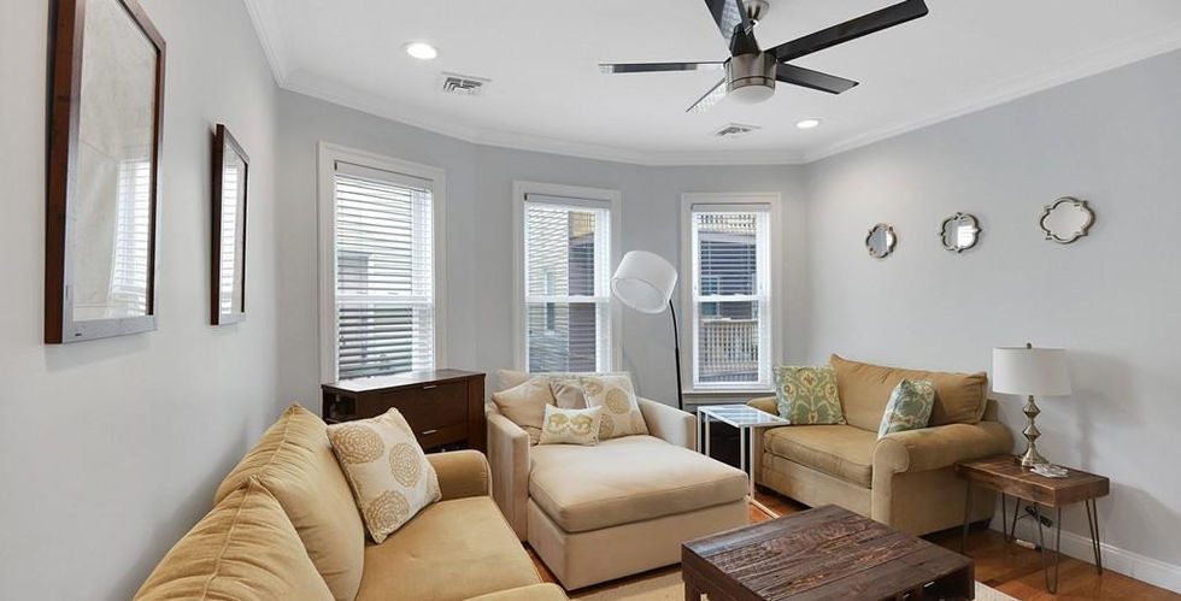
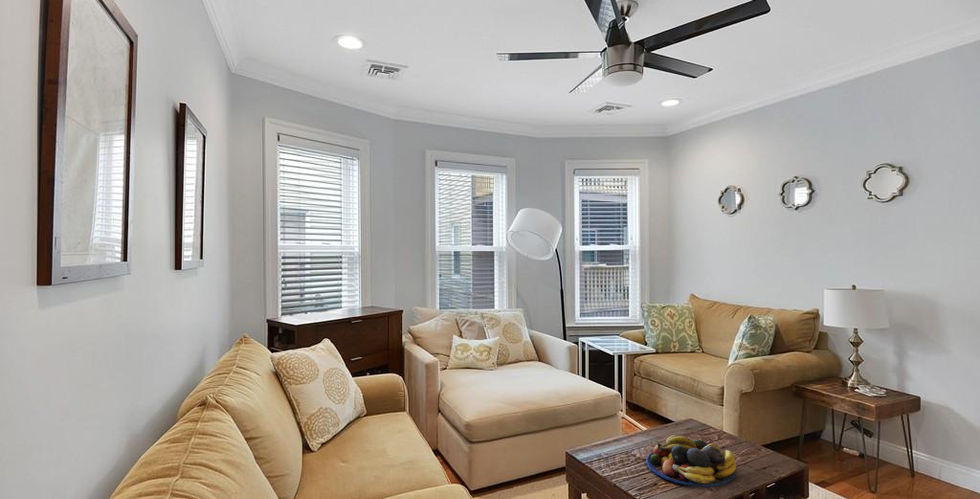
+ fruit bowl (688, 452)
